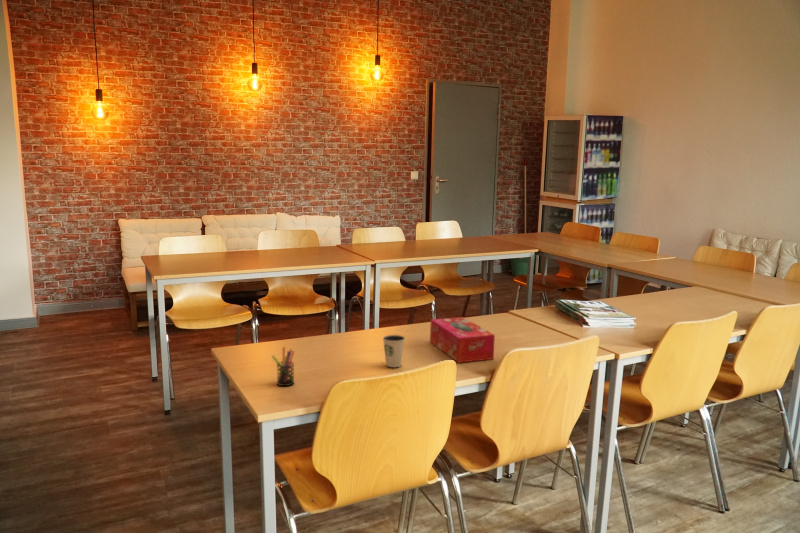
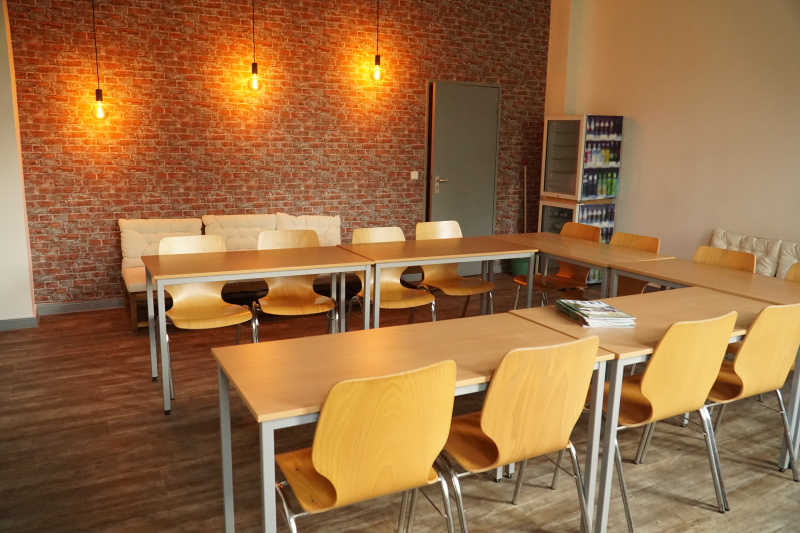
- tissue box (460, 338)
- pen holder (283, 366)
- dixie cup (393, 351)
